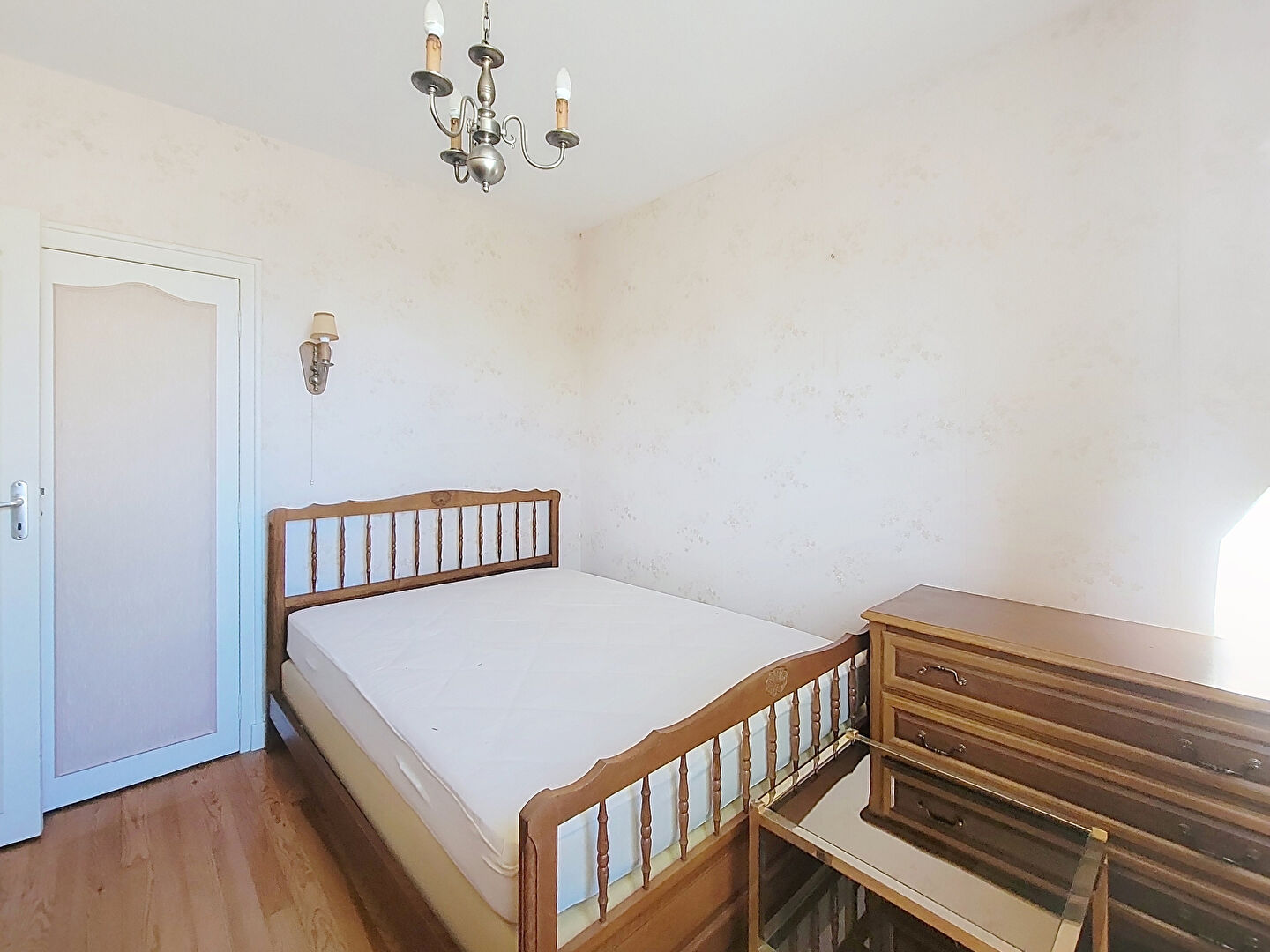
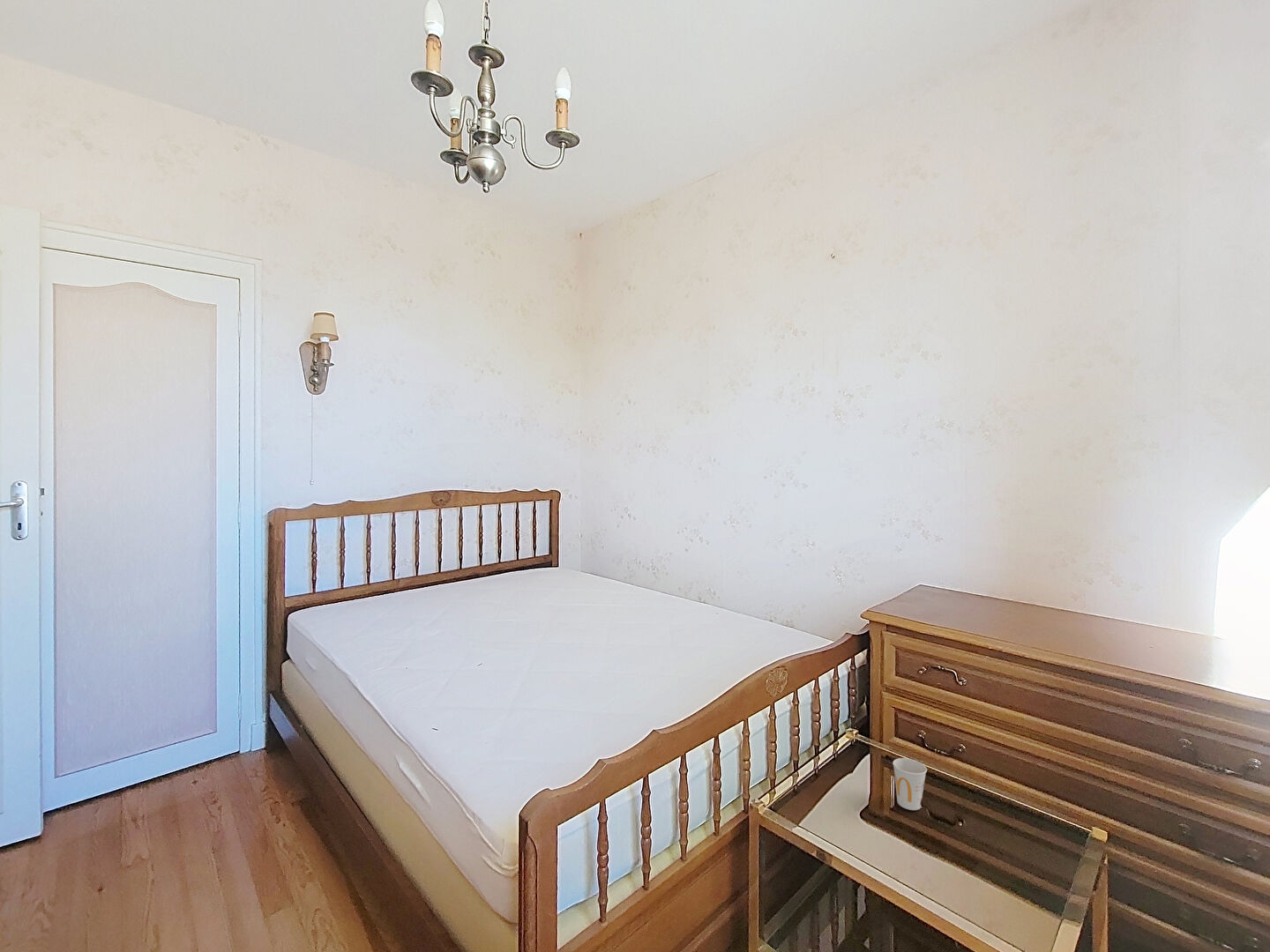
+ cup (909, 785)
